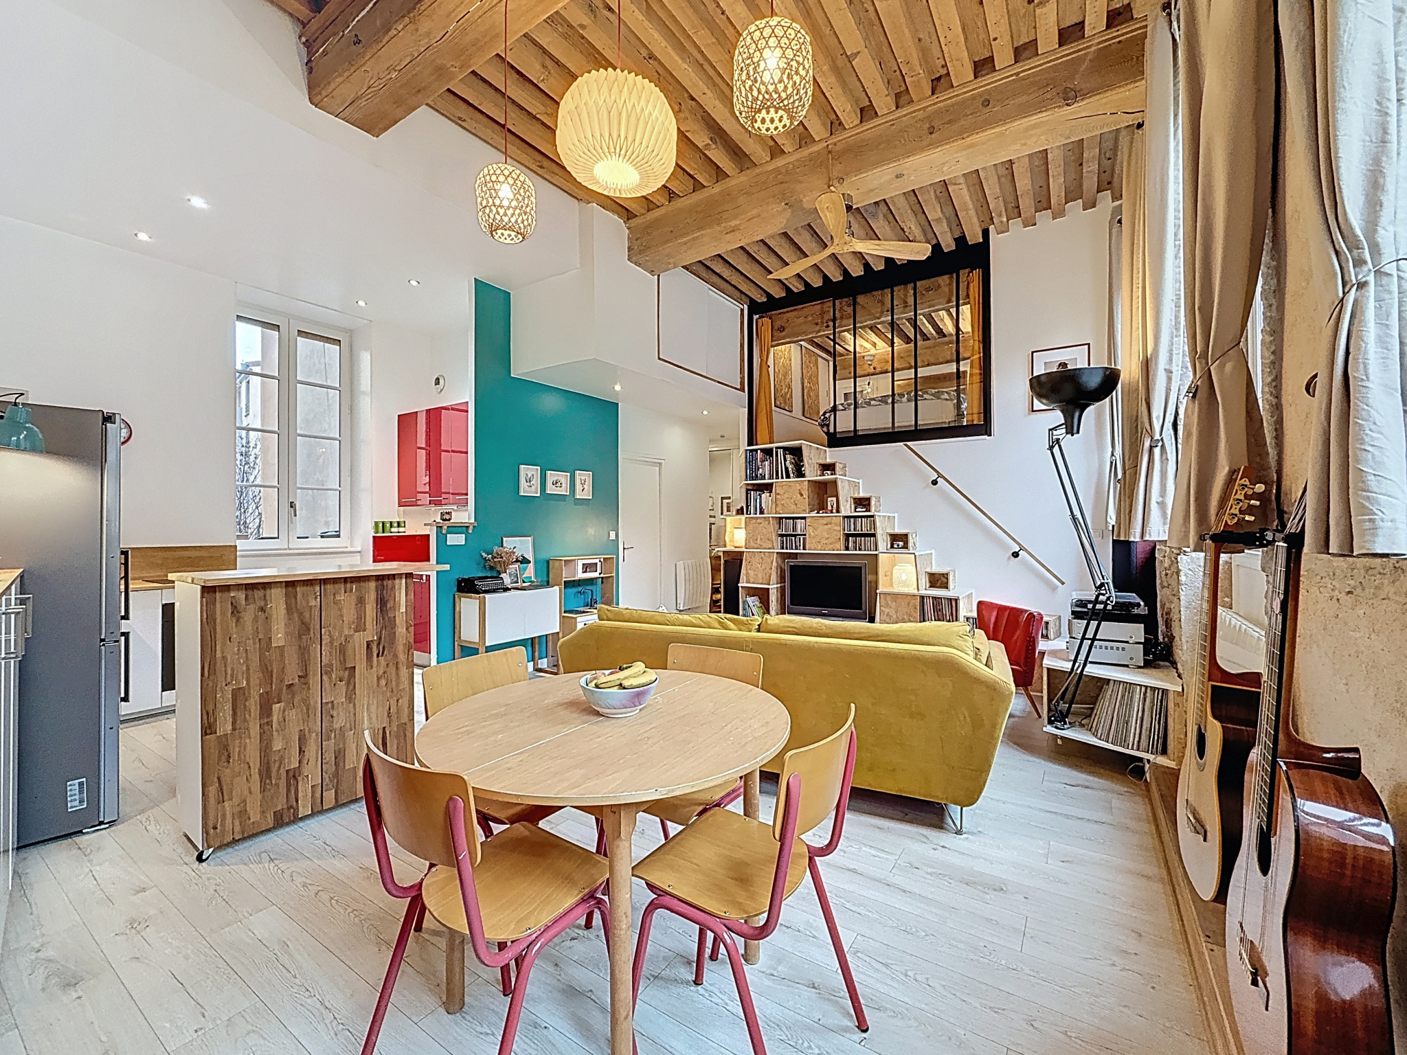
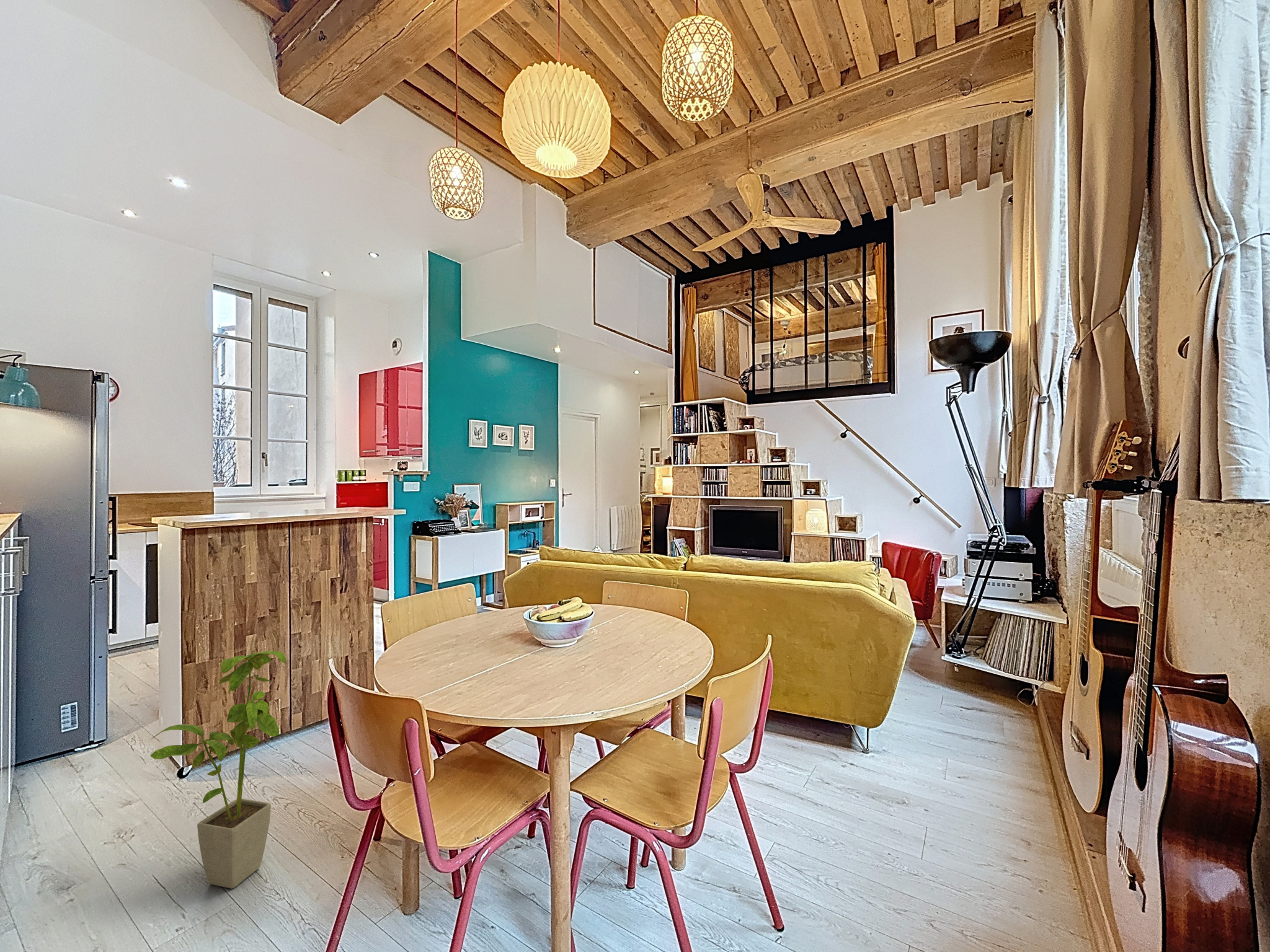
+ house plant (239, 762)
